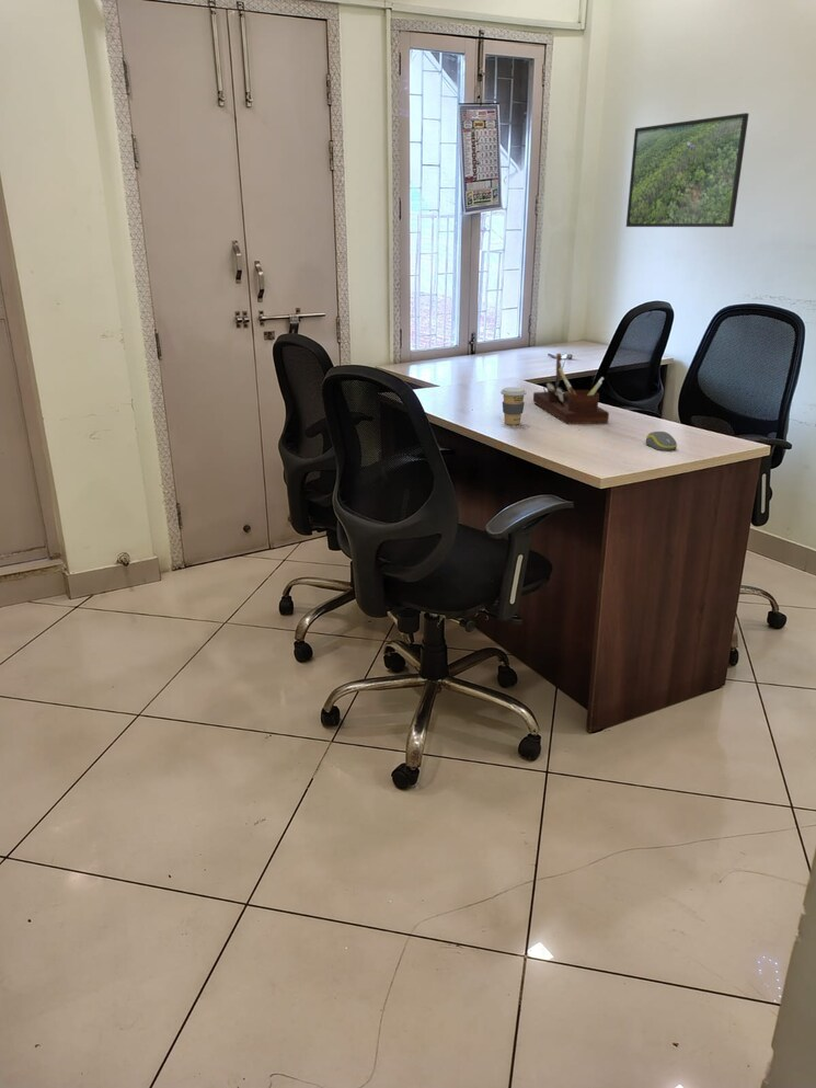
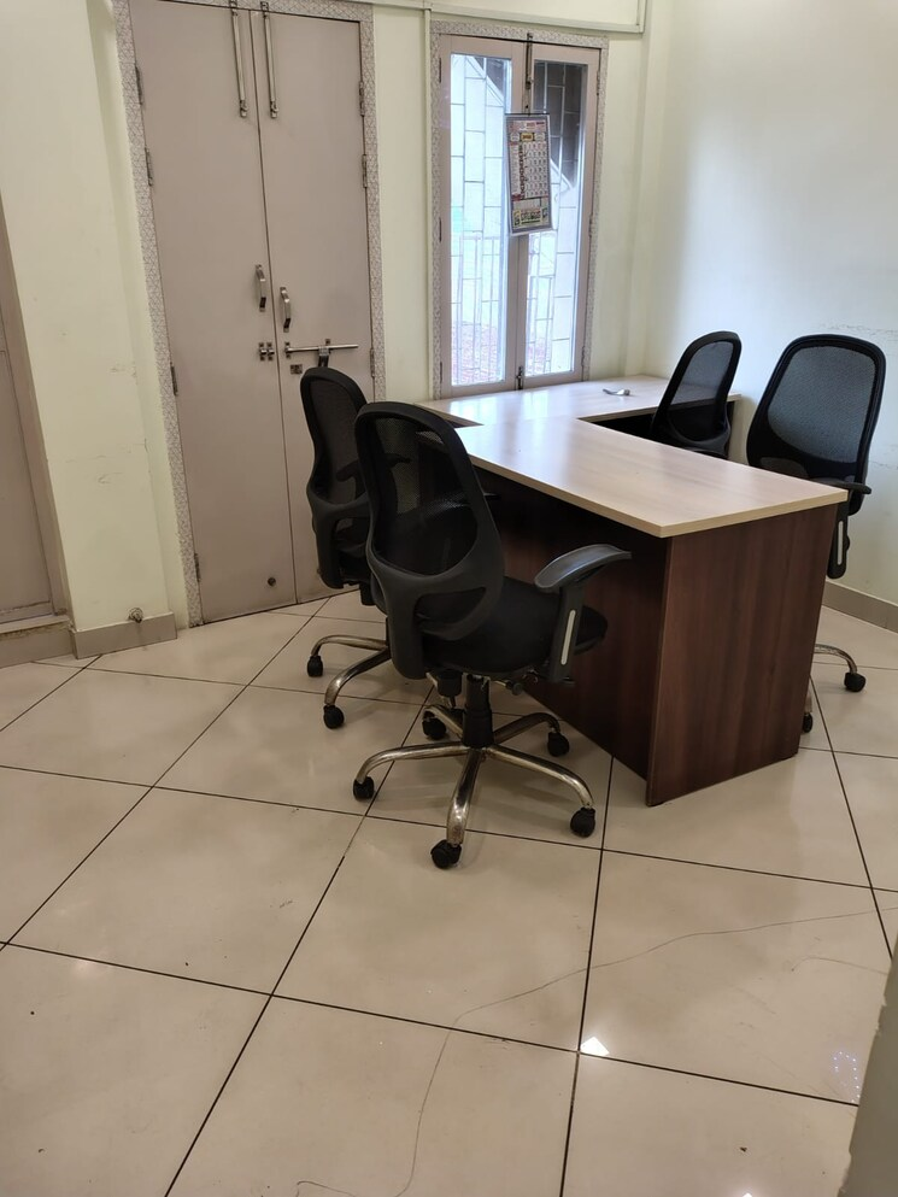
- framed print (681, 175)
- computer mouse (660, 439)
- coffee cup (513, 405)
- desk organizer (571, 387)
